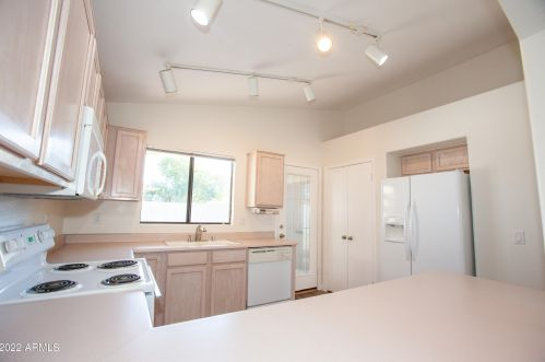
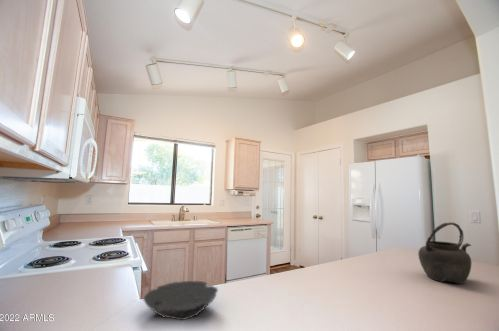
+ kettle (449, 249)
+ bowl (181, 300)
